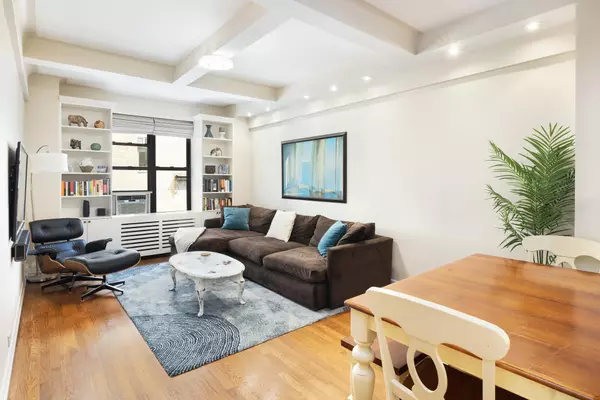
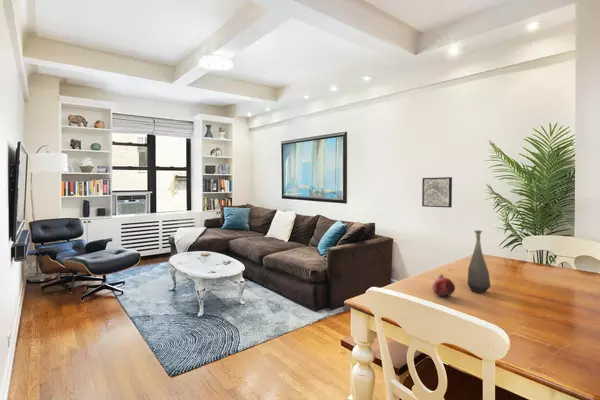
+ wall art (436, 192)
+ bottle (477, 260)
+ fruit (443, 284)
